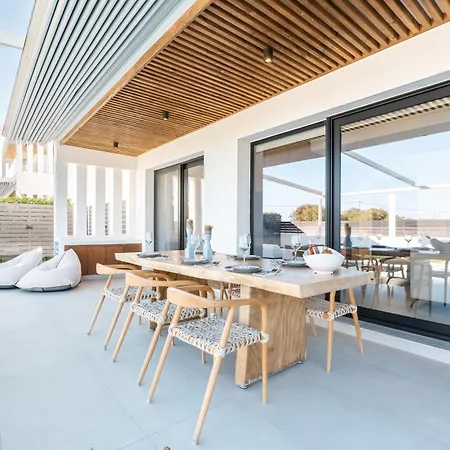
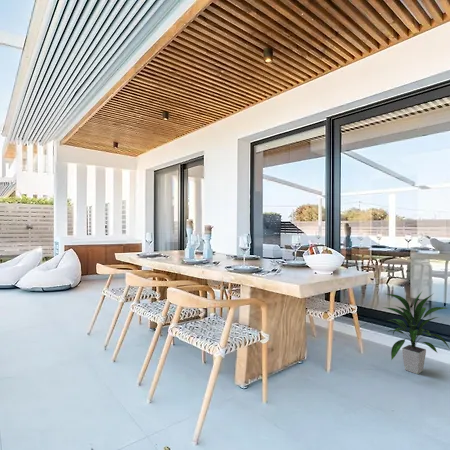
+ indoor plant (411, 329)
